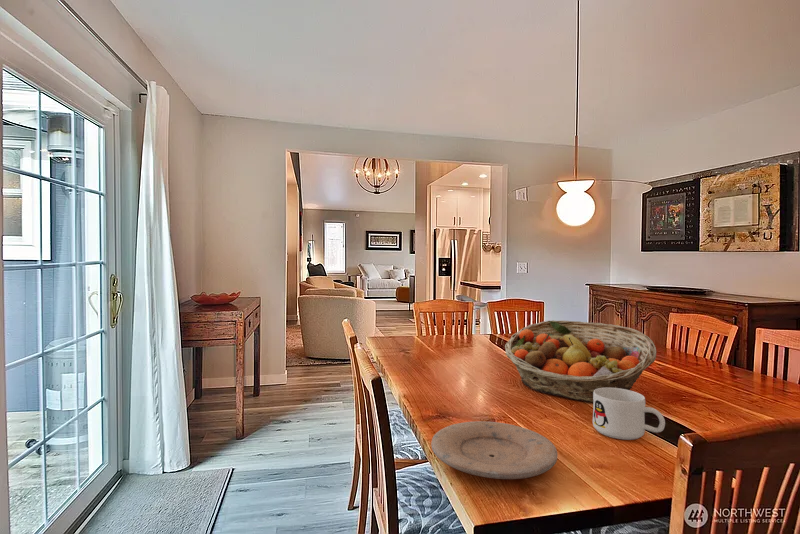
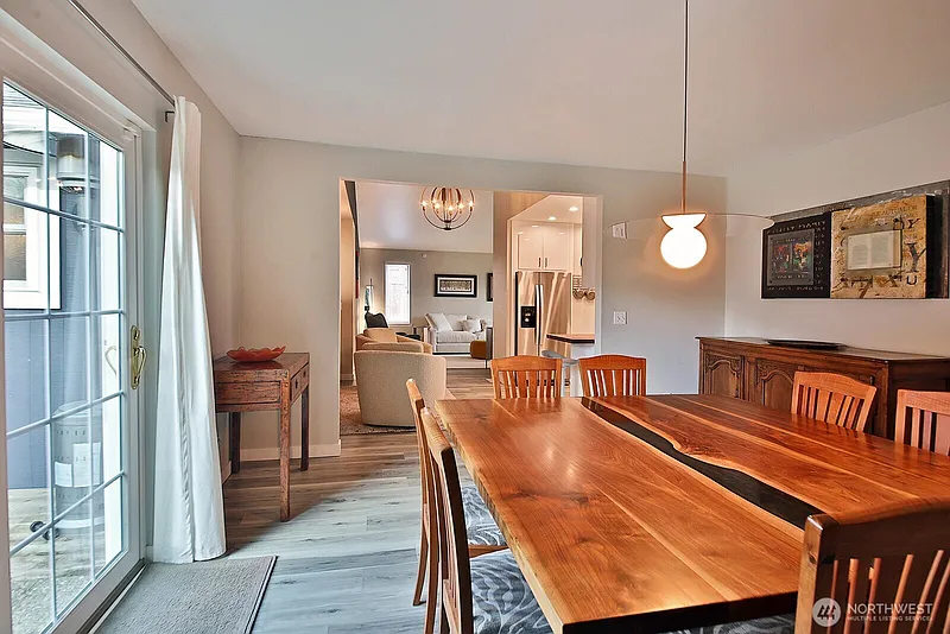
- mug (627, 415)
- fruit basket (575, 357)
- plate (492, 451)
